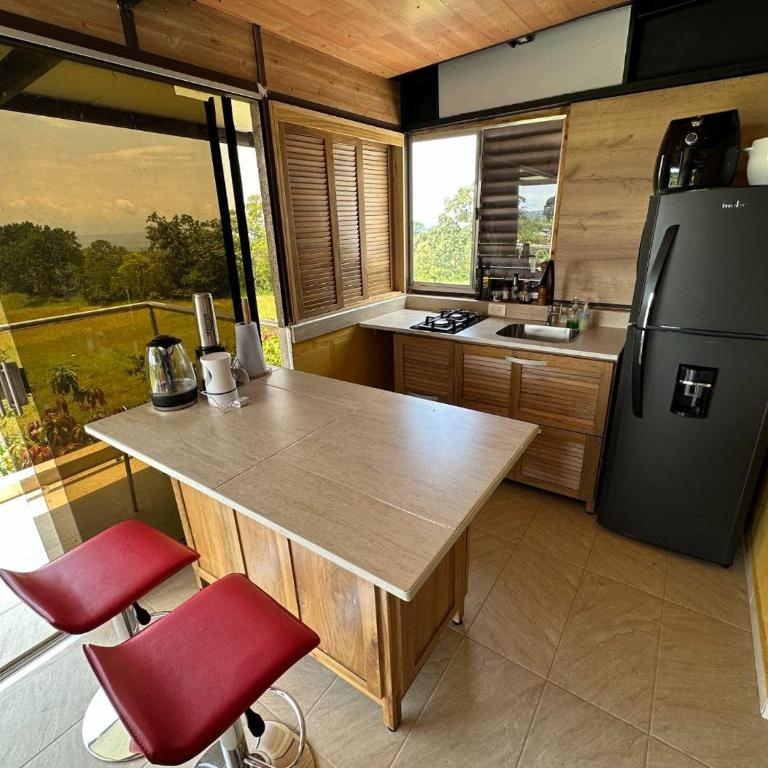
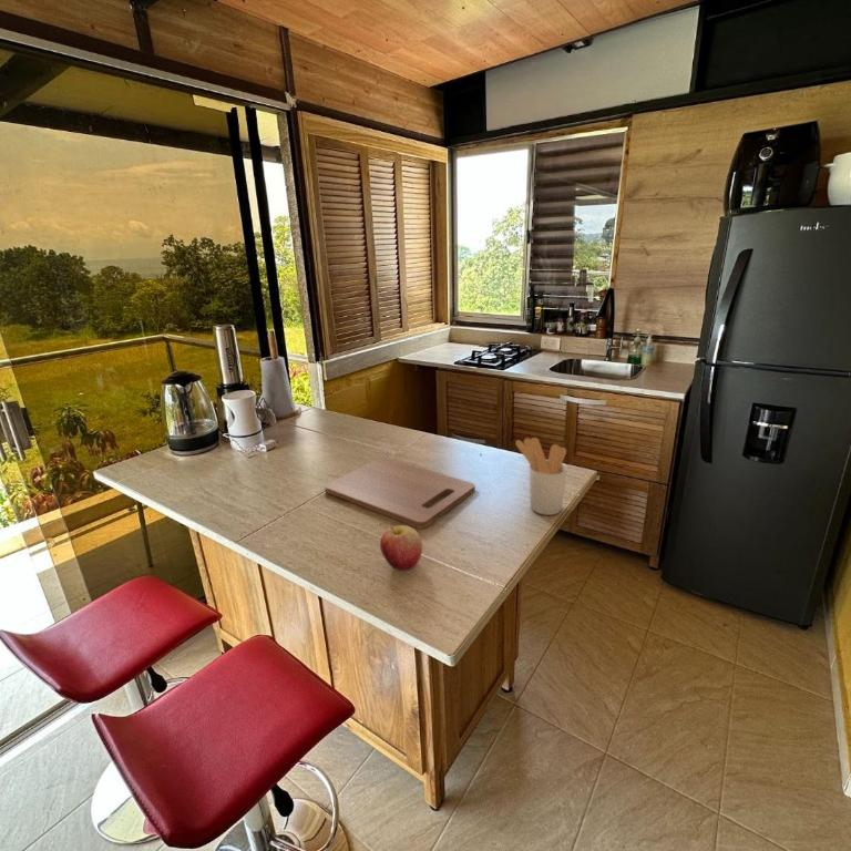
+ cutting board (399, 488)
+ apple (401, 546)
+ utensil holder (540, 473)
